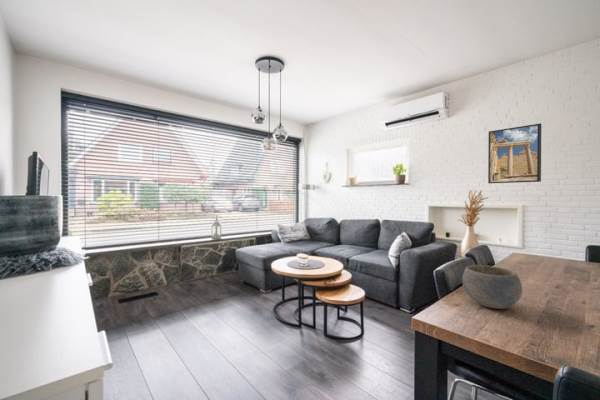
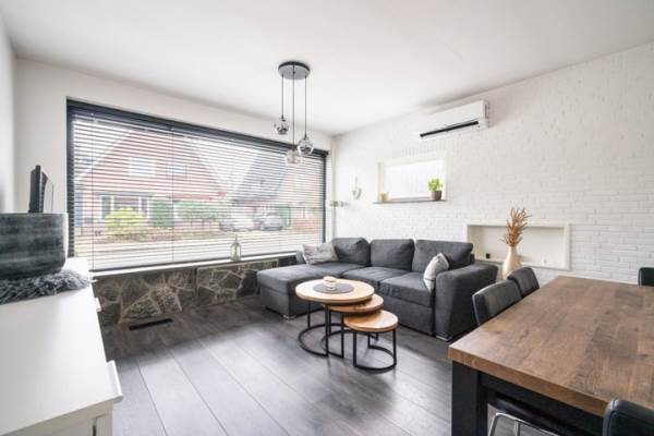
- bowl (490, 287)
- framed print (513, 155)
